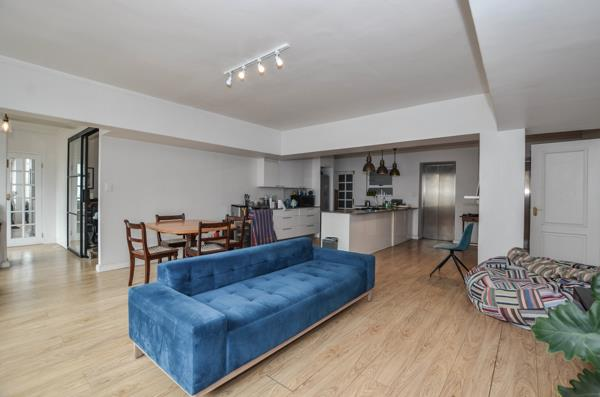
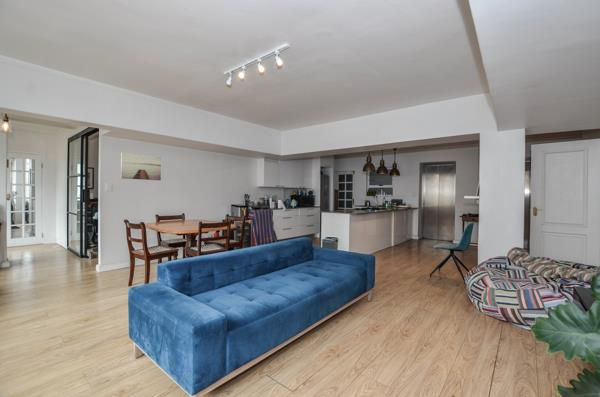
+ wall art (141, 167)
